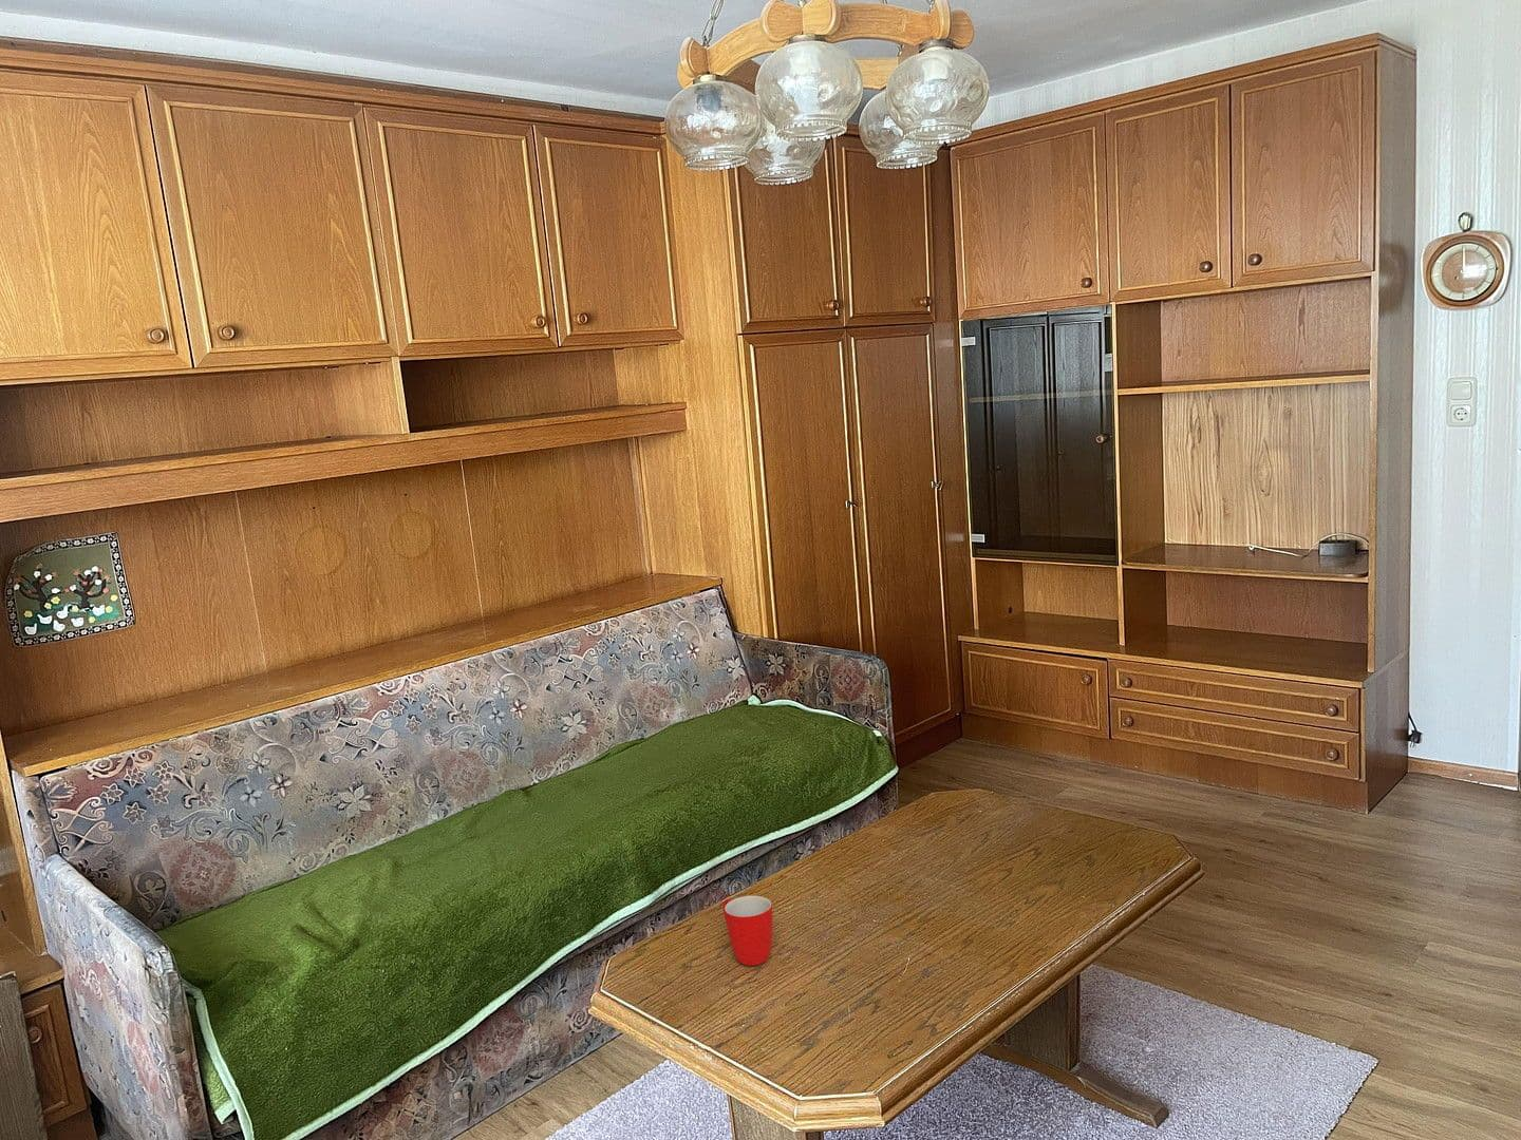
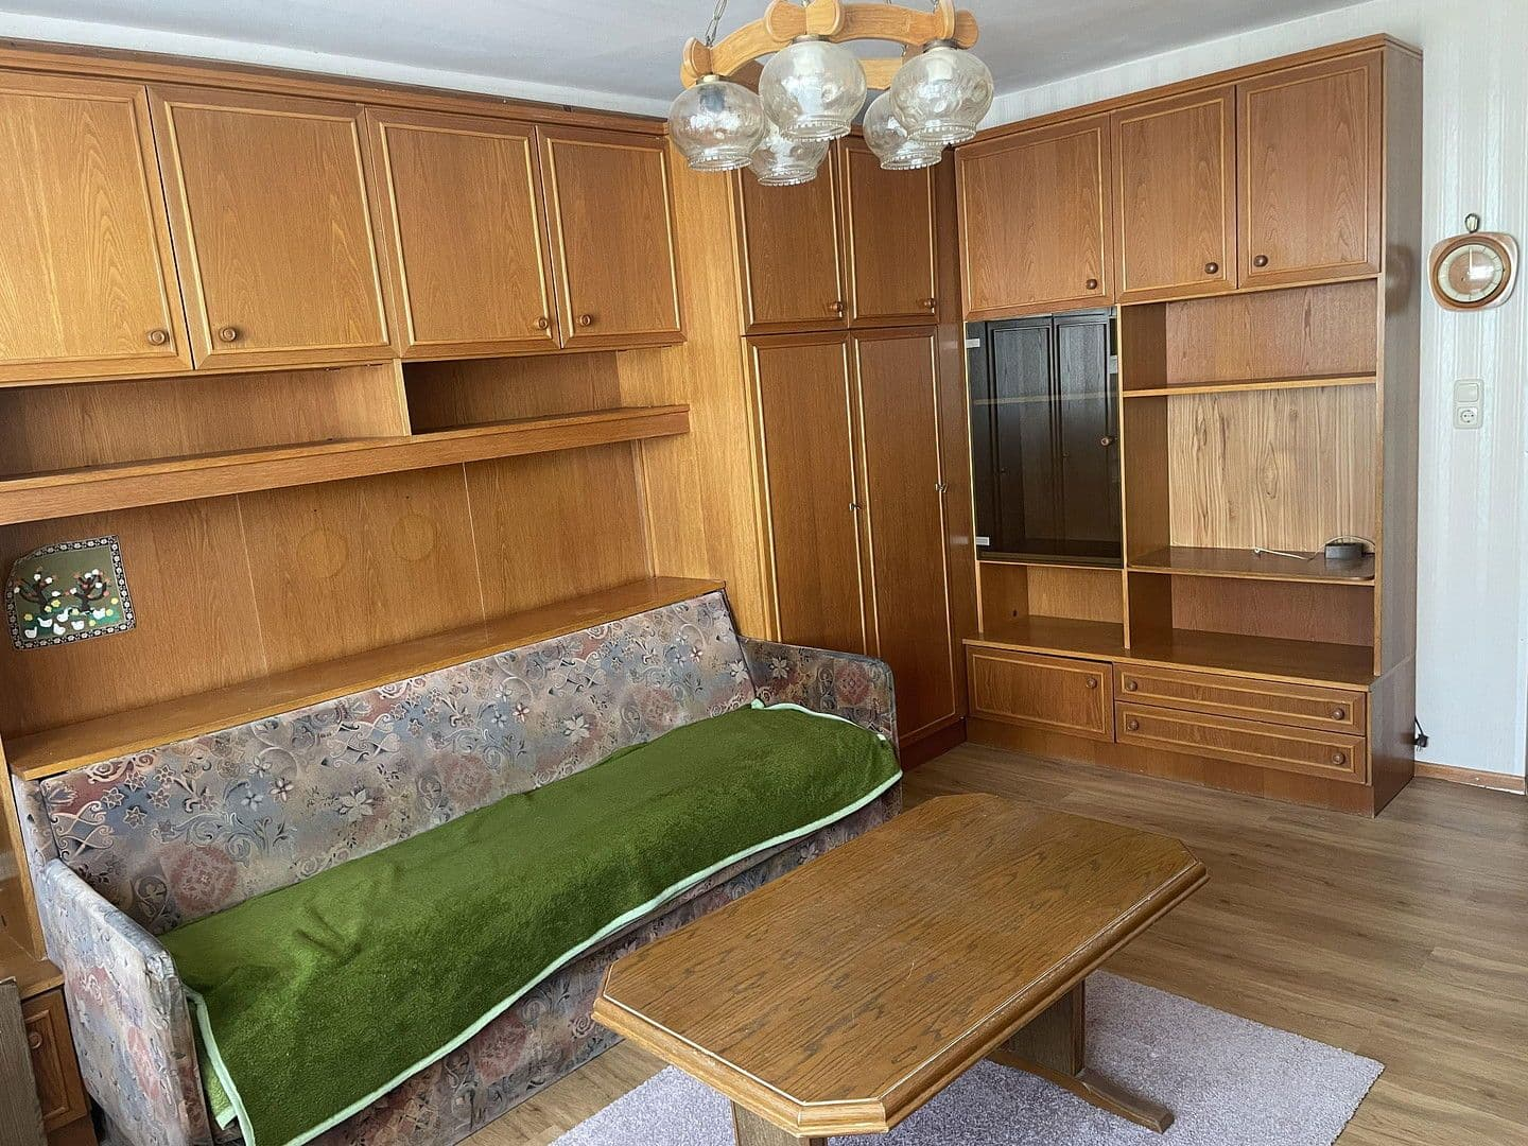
- mug (745, 929)
